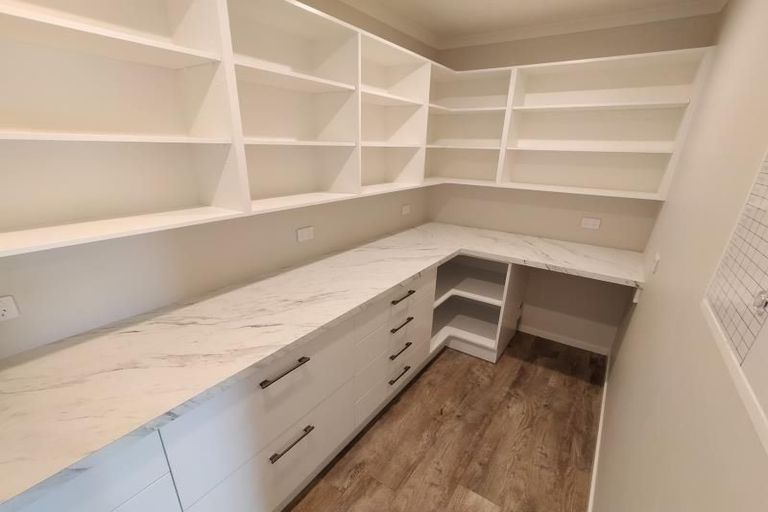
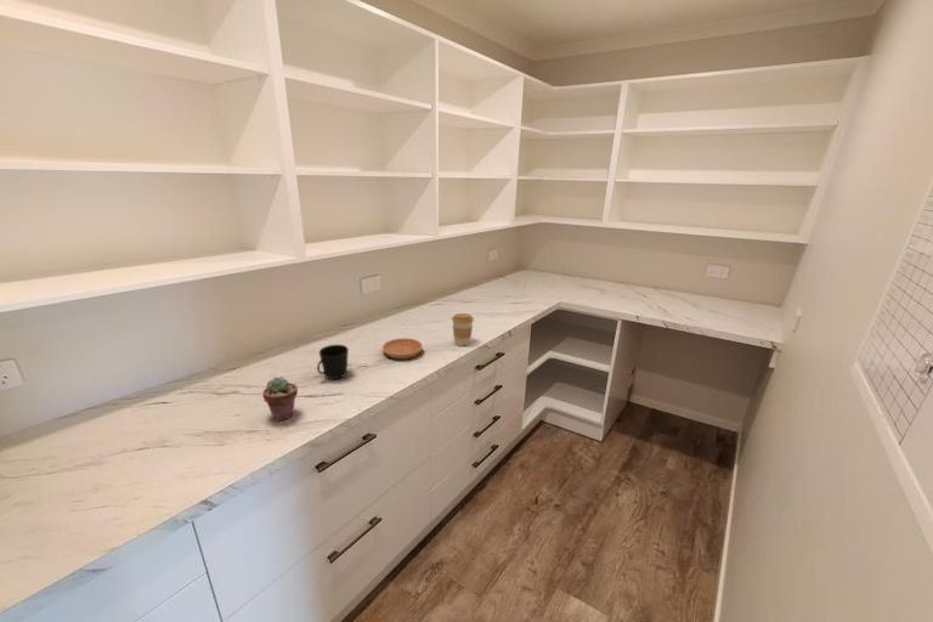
+ saucer (402, 349)
+ coffee cup (462, 328)
+ potted succulent (281, 396)
+ cup (332, 363)
